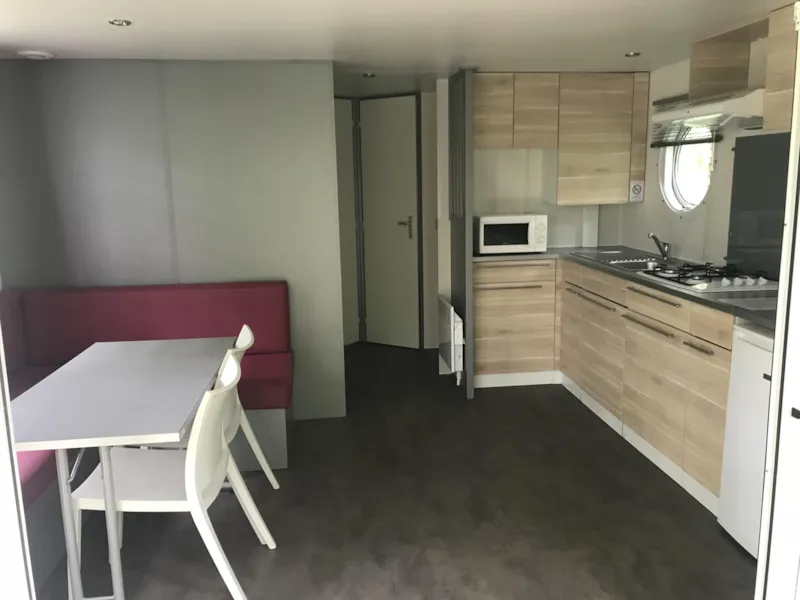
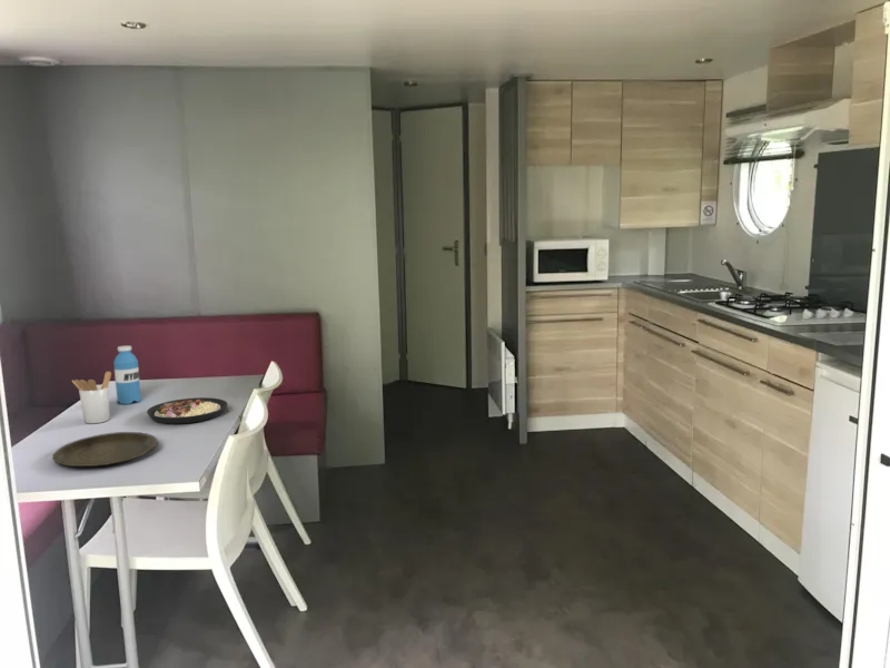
+ utensil holder (92, 397)
+ plate (188, 409)
+ water bottle (127, 374)
+ plate (107, 450)
